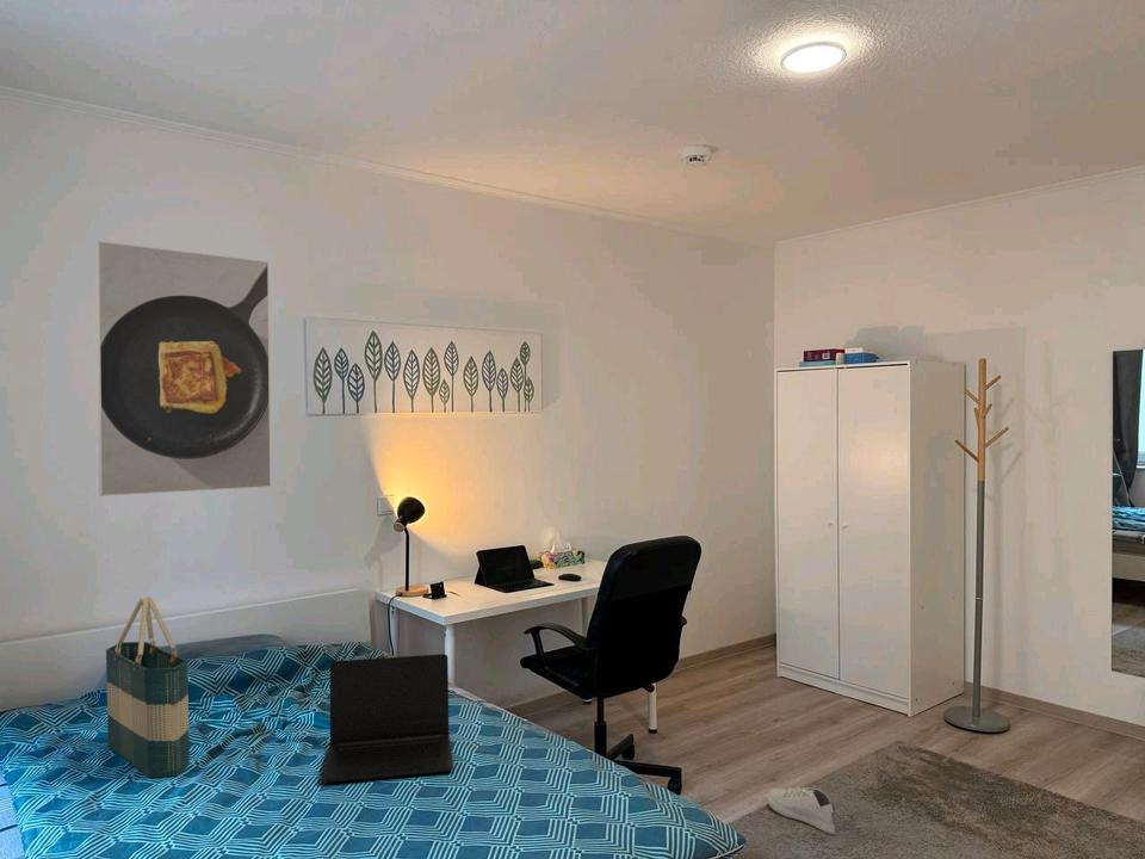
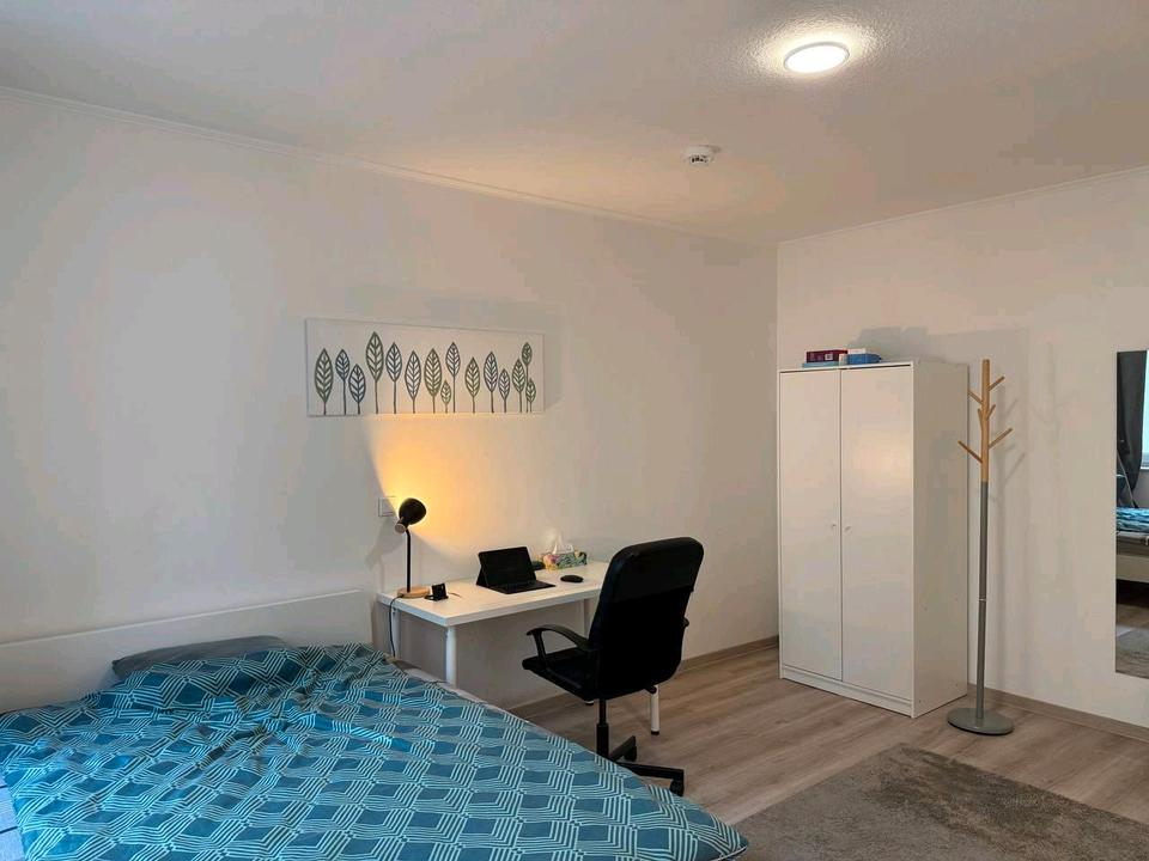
- tote bag (146, 676)
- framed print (188, 371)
- shoe (803, 802)
- laptop (389, 713)
